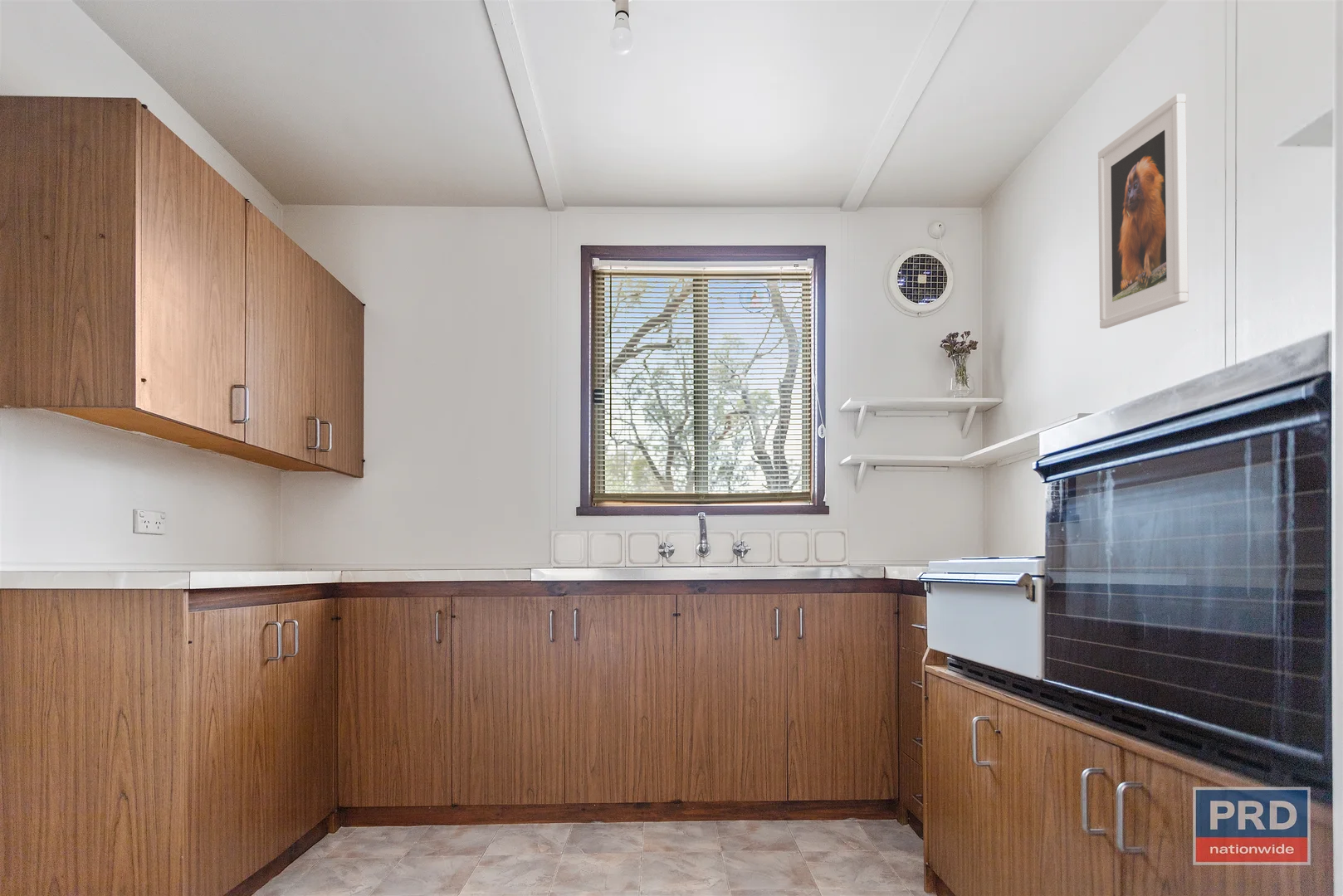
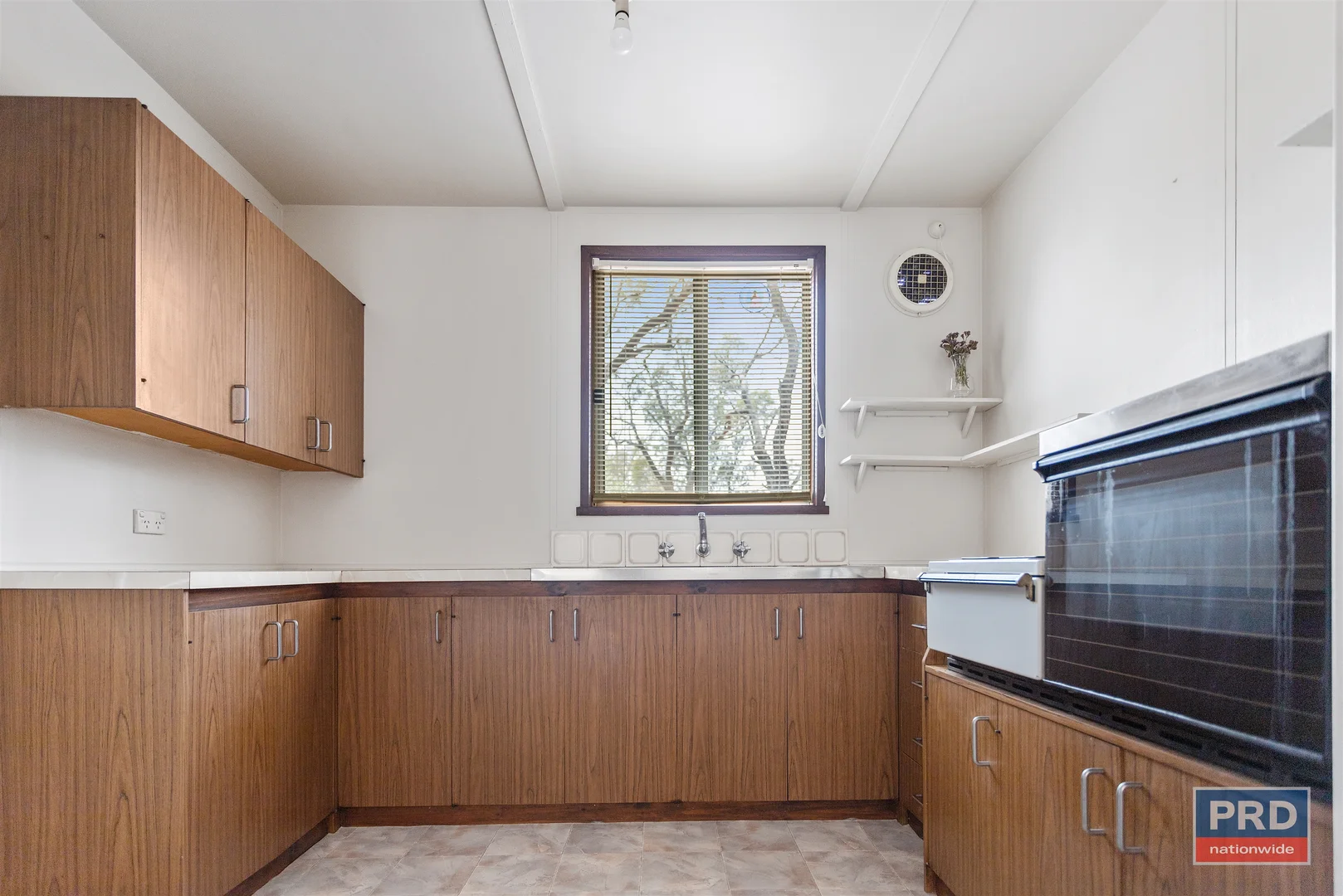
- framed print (1139, 220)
